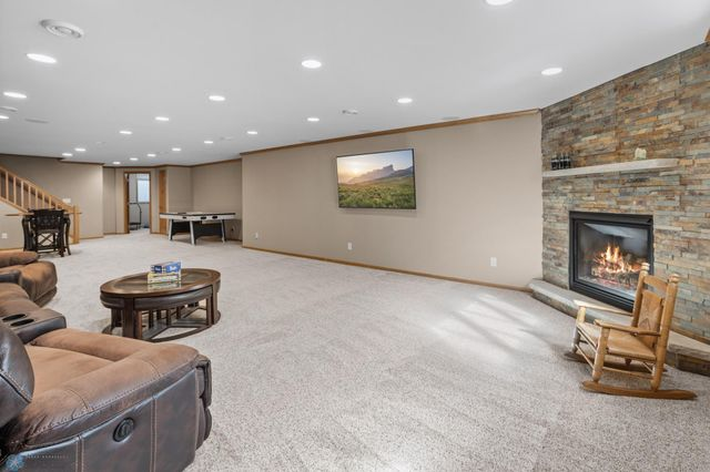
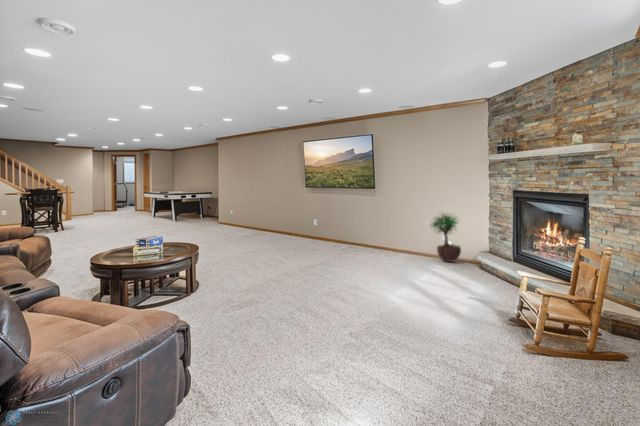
+ potted tree (446, 235)
